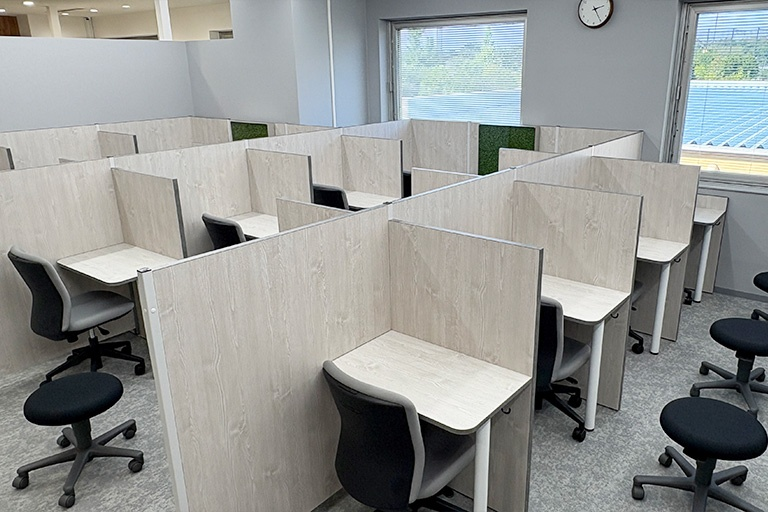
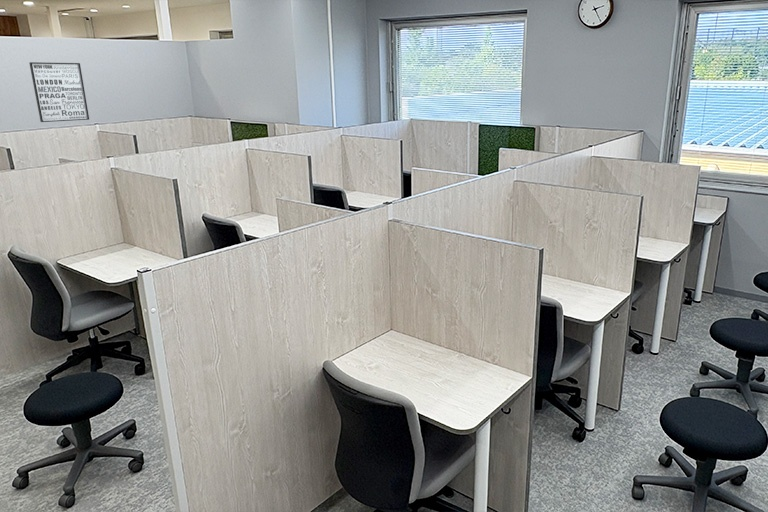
+ wall art (60, 92)
